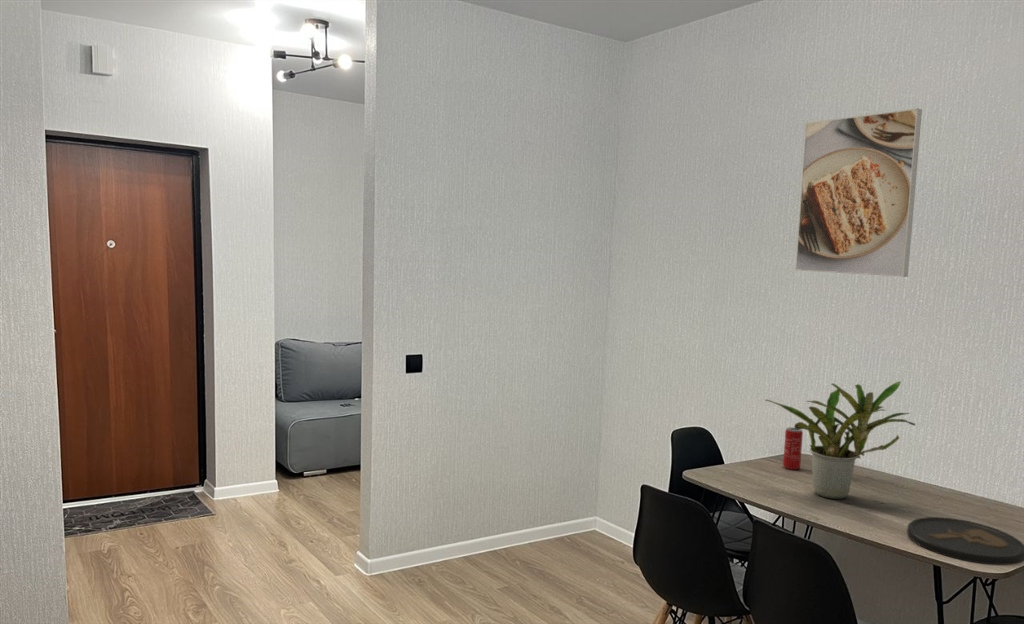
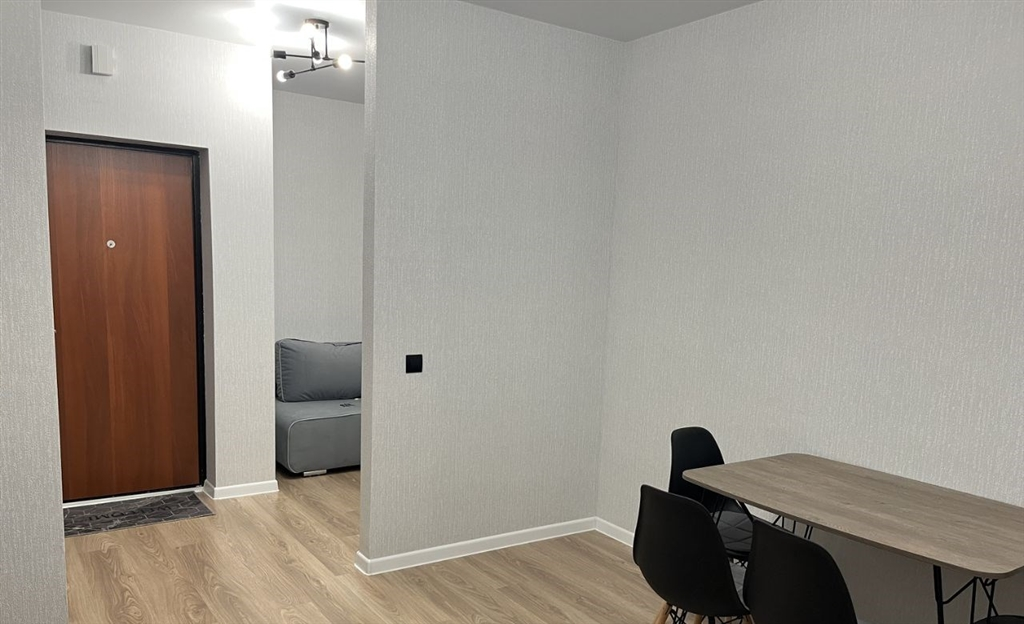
- potted plant (847, 438)
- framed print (854, 195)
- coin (964, 539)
- beverage can (792, 448)
